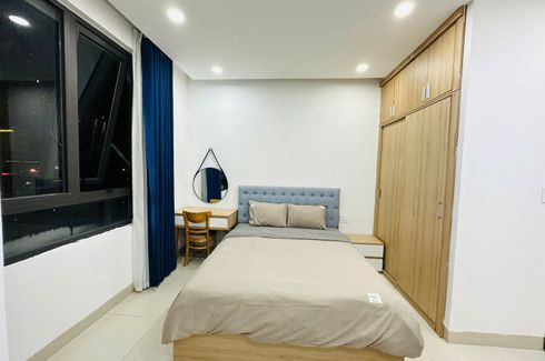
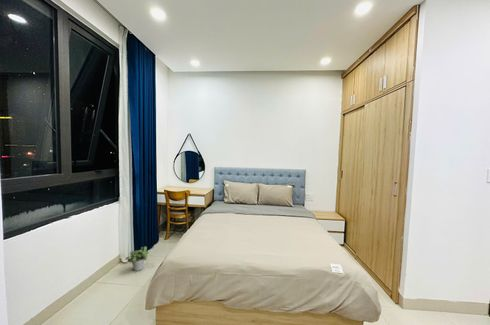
+ potted plant (138, 259)
